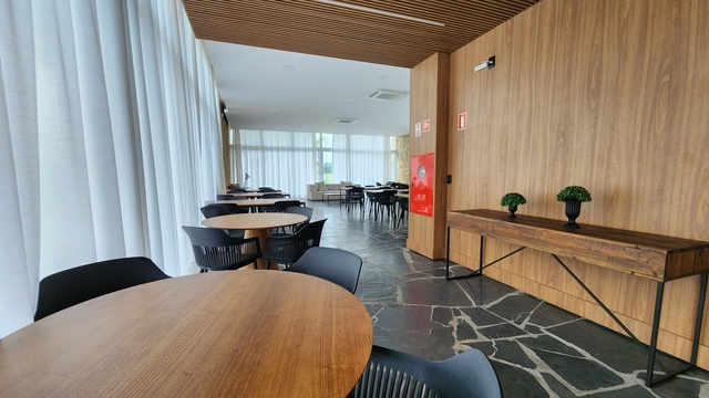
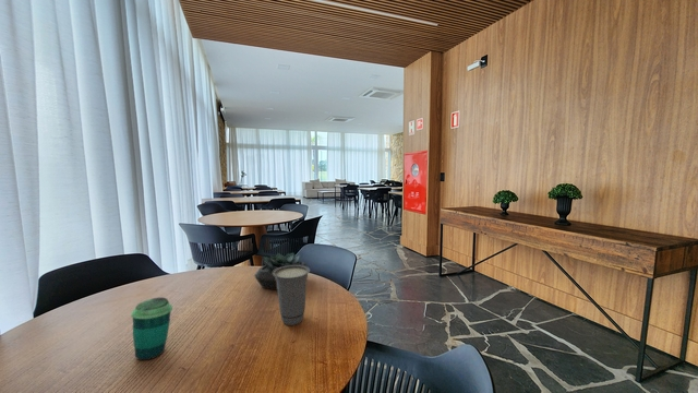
+ cup (291, 295)
+ cup (153, 326)
+ succulent plant (282, 265)
